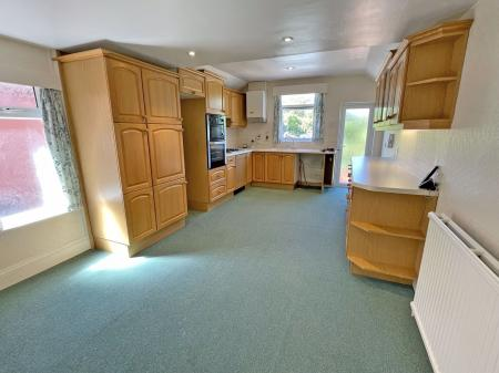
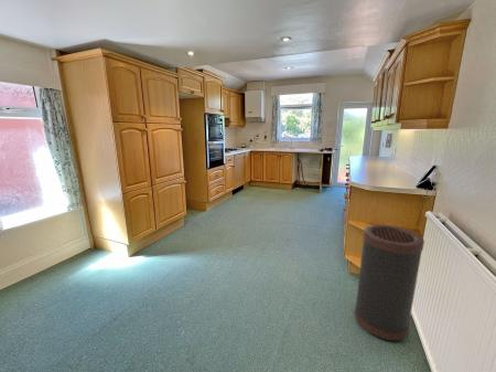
+ trash can (386, 279)
